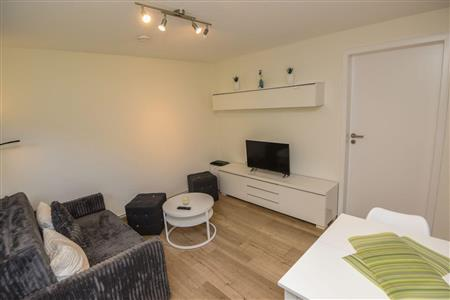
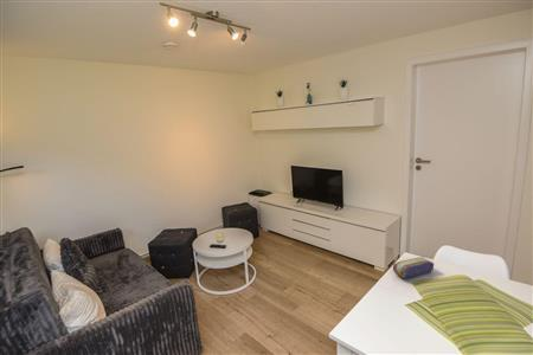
+ pencil case (412, 266)
